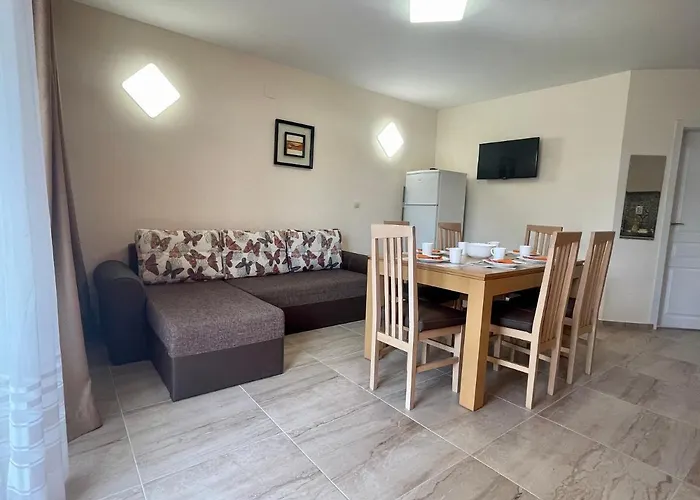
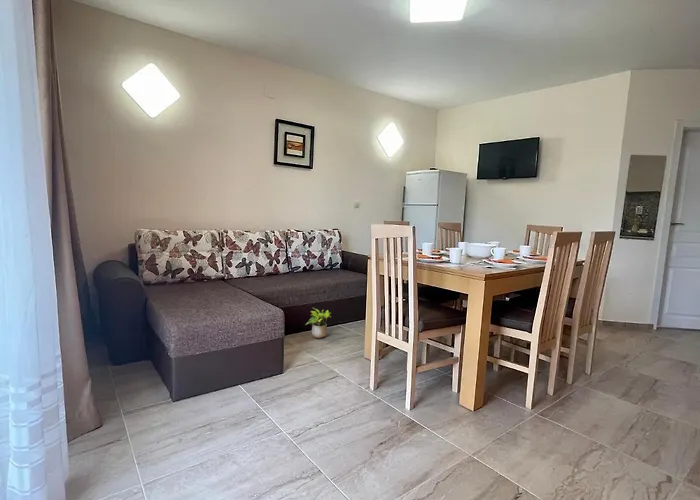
+ potted plant (318, 322)
